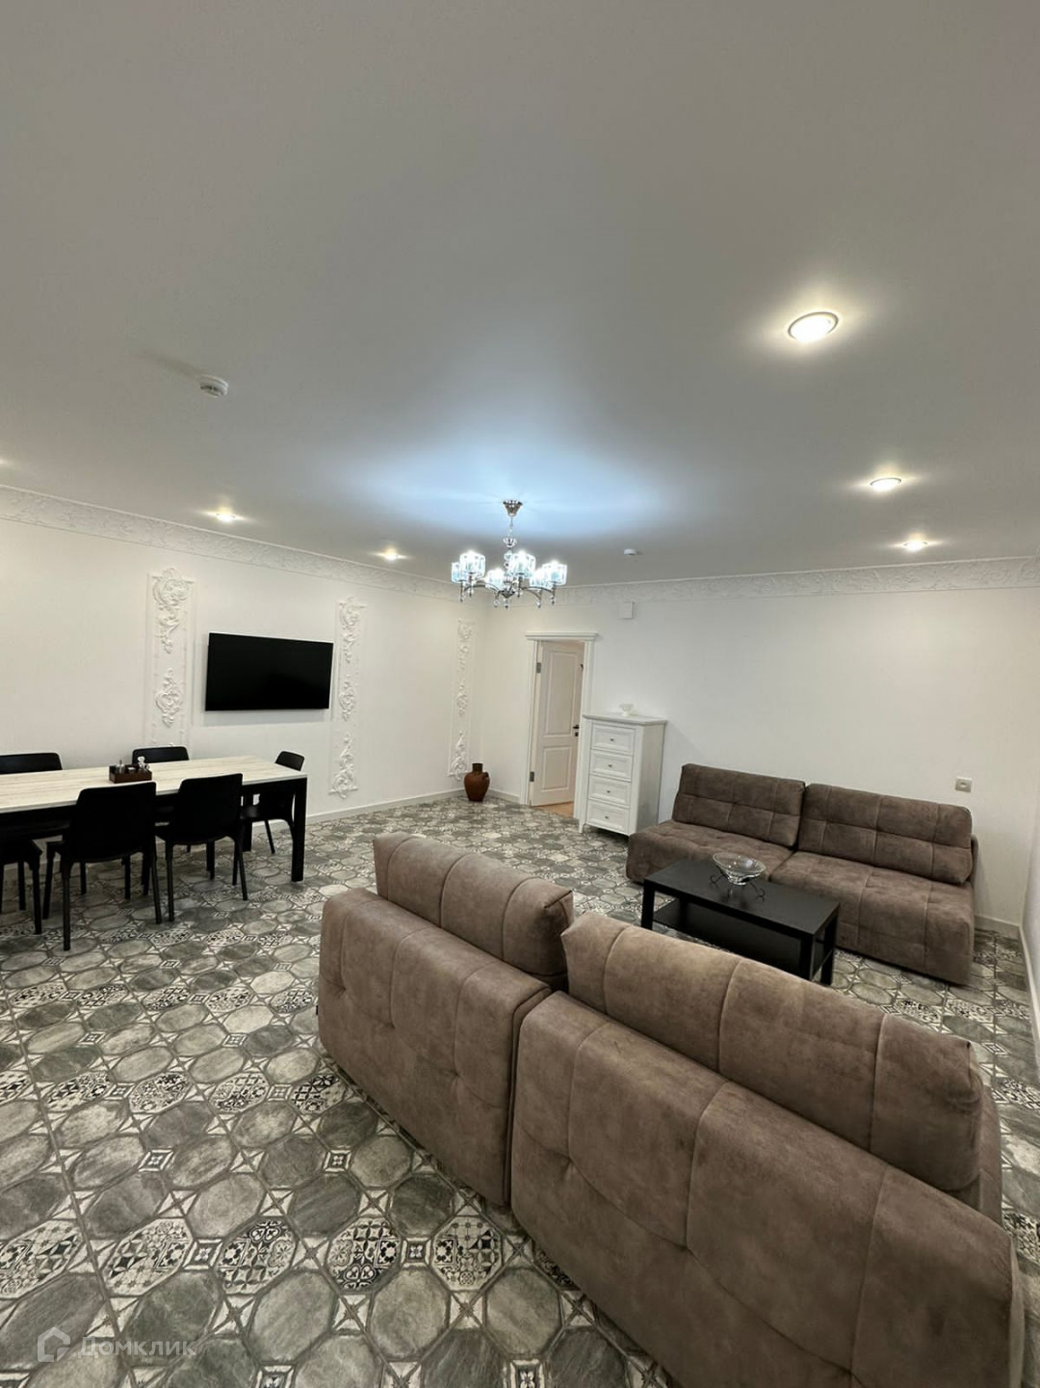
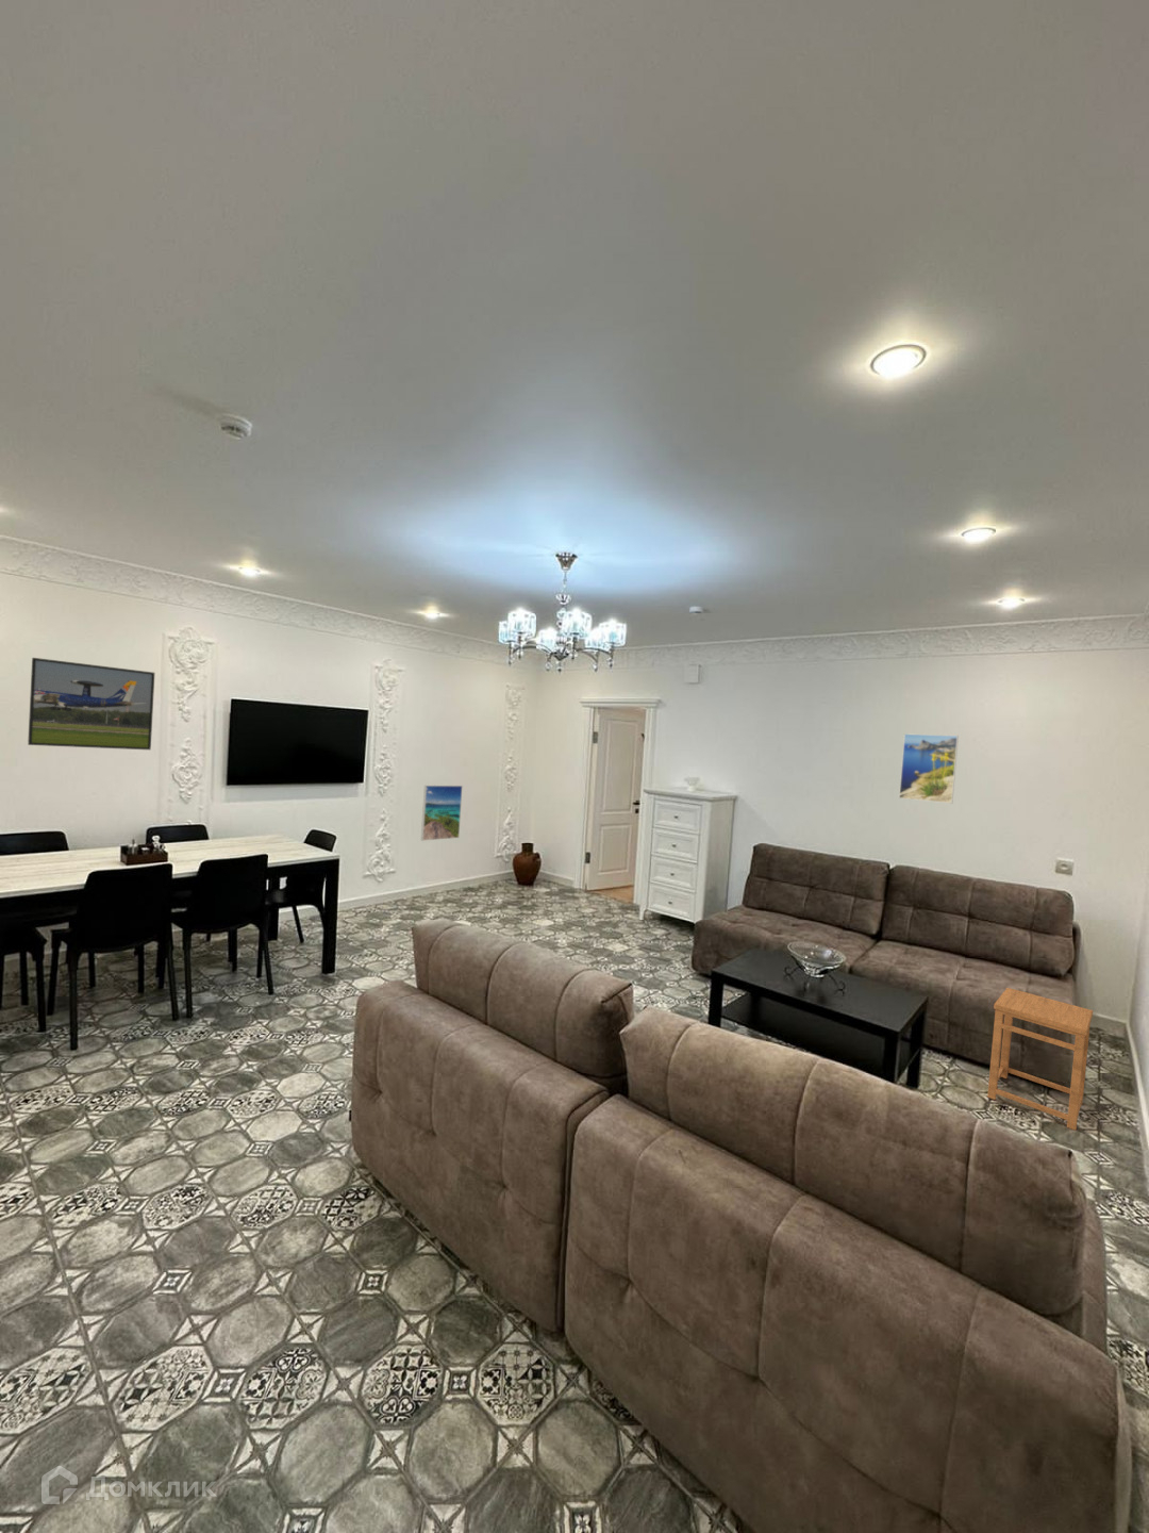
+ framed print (928, 768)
+ side table (1042, 1041)
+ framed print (442, 812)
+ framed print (94, 706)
